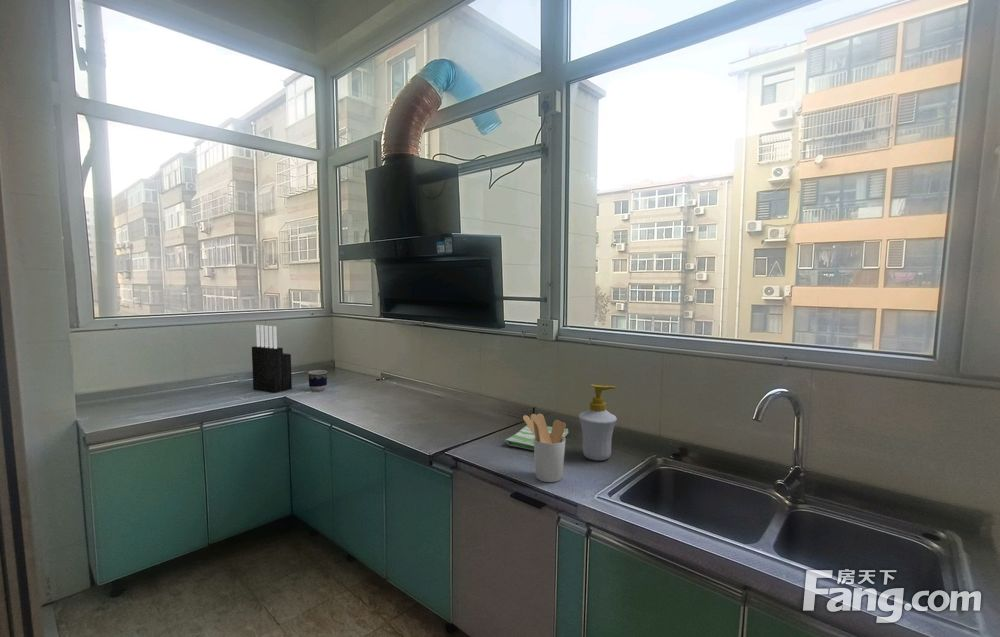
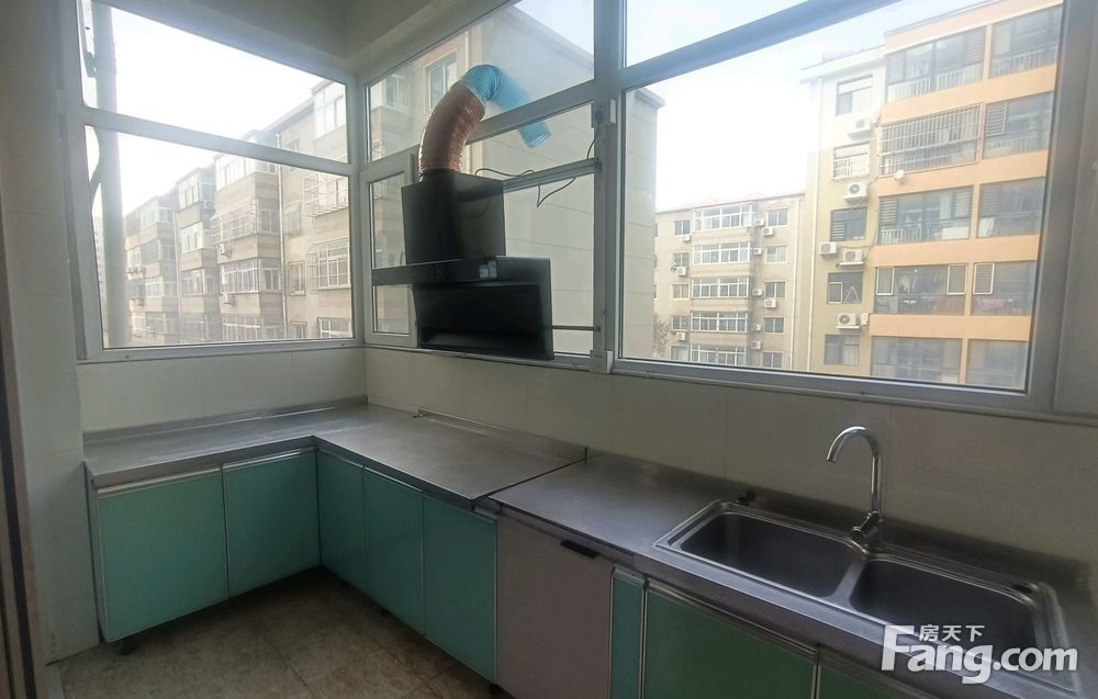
- dish towel (533, 436)
- knife block (273, 357)
- cup (316, 380)
- soap bottle (597, 421)
- utensil holder (543, 445)
